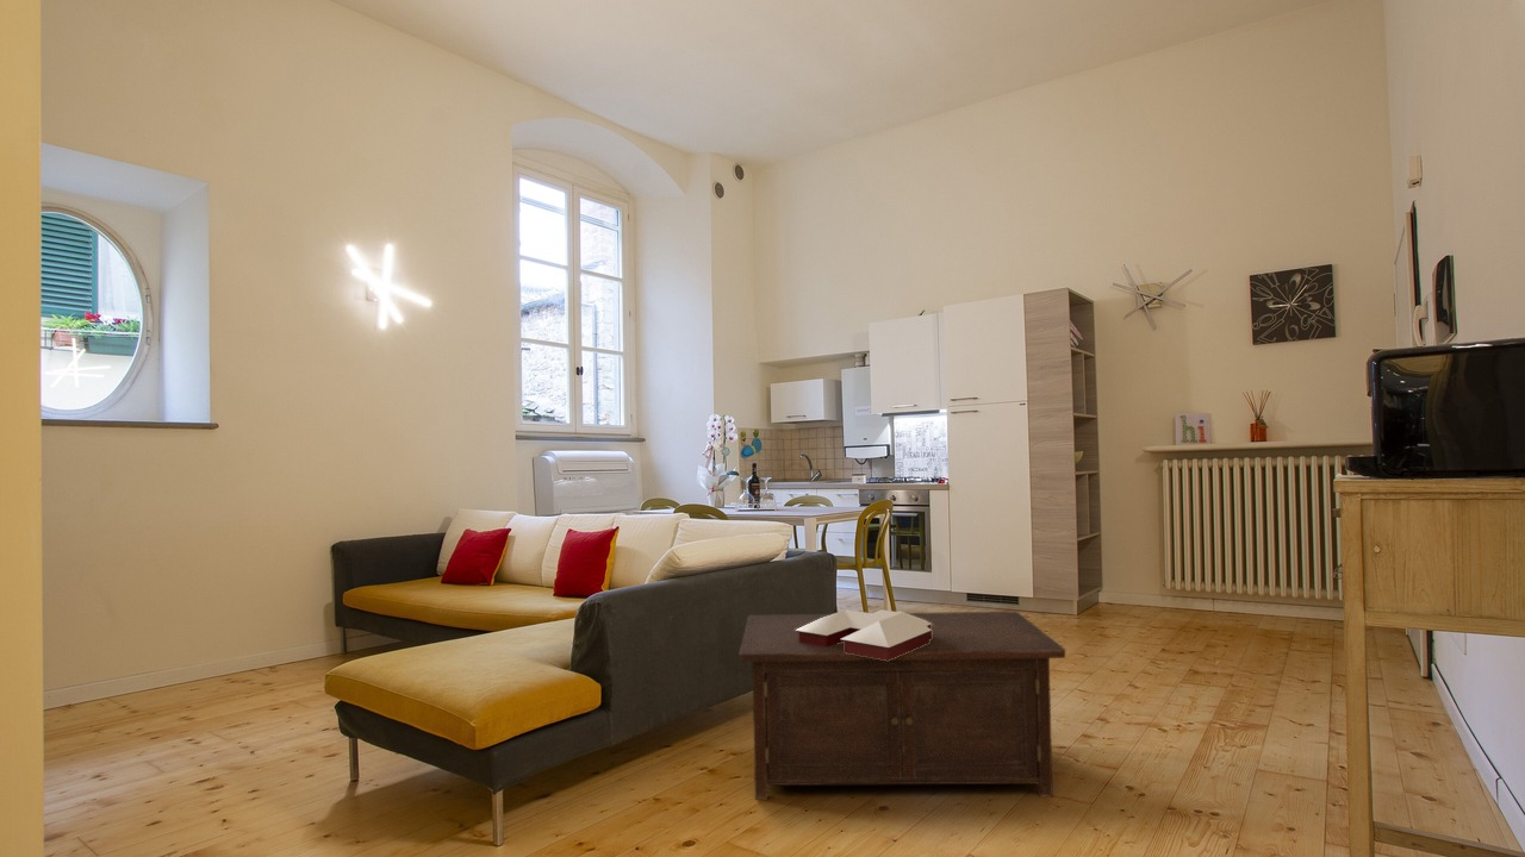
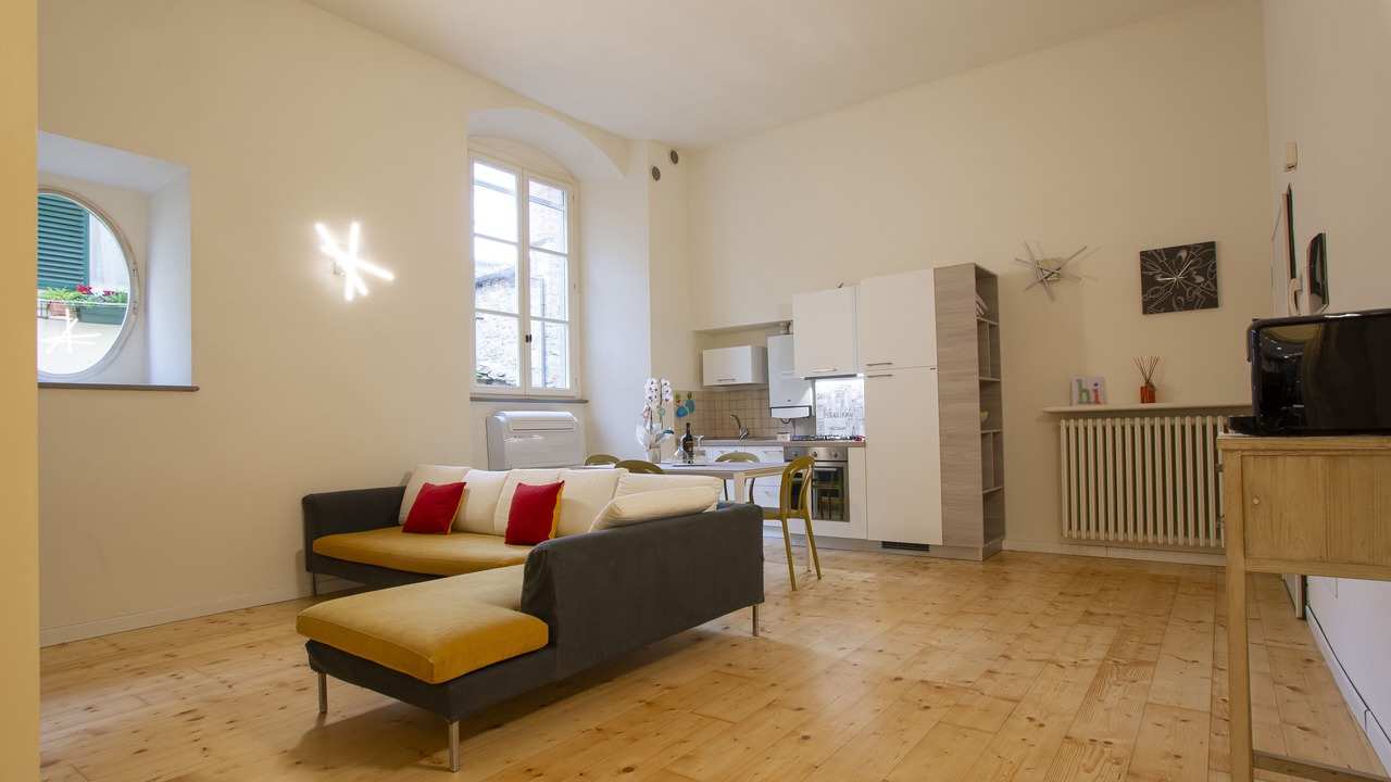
- books (870, 625)
- cabinet (892, 699)
